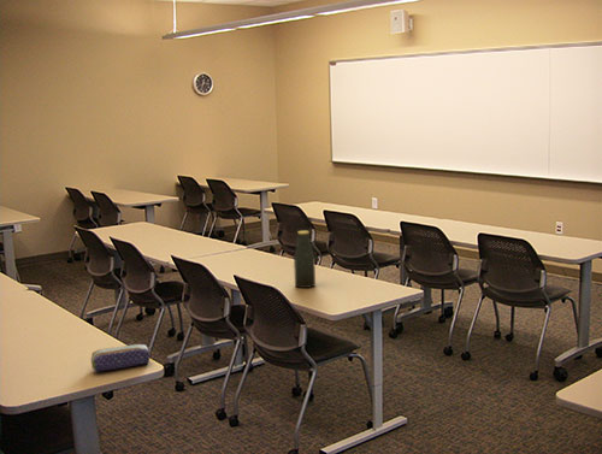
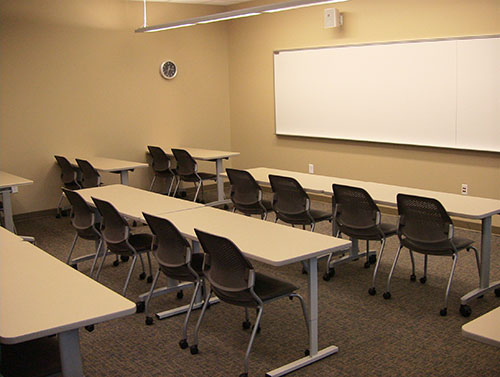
- pencil case (119, 356)
- bottle (303, 258)
